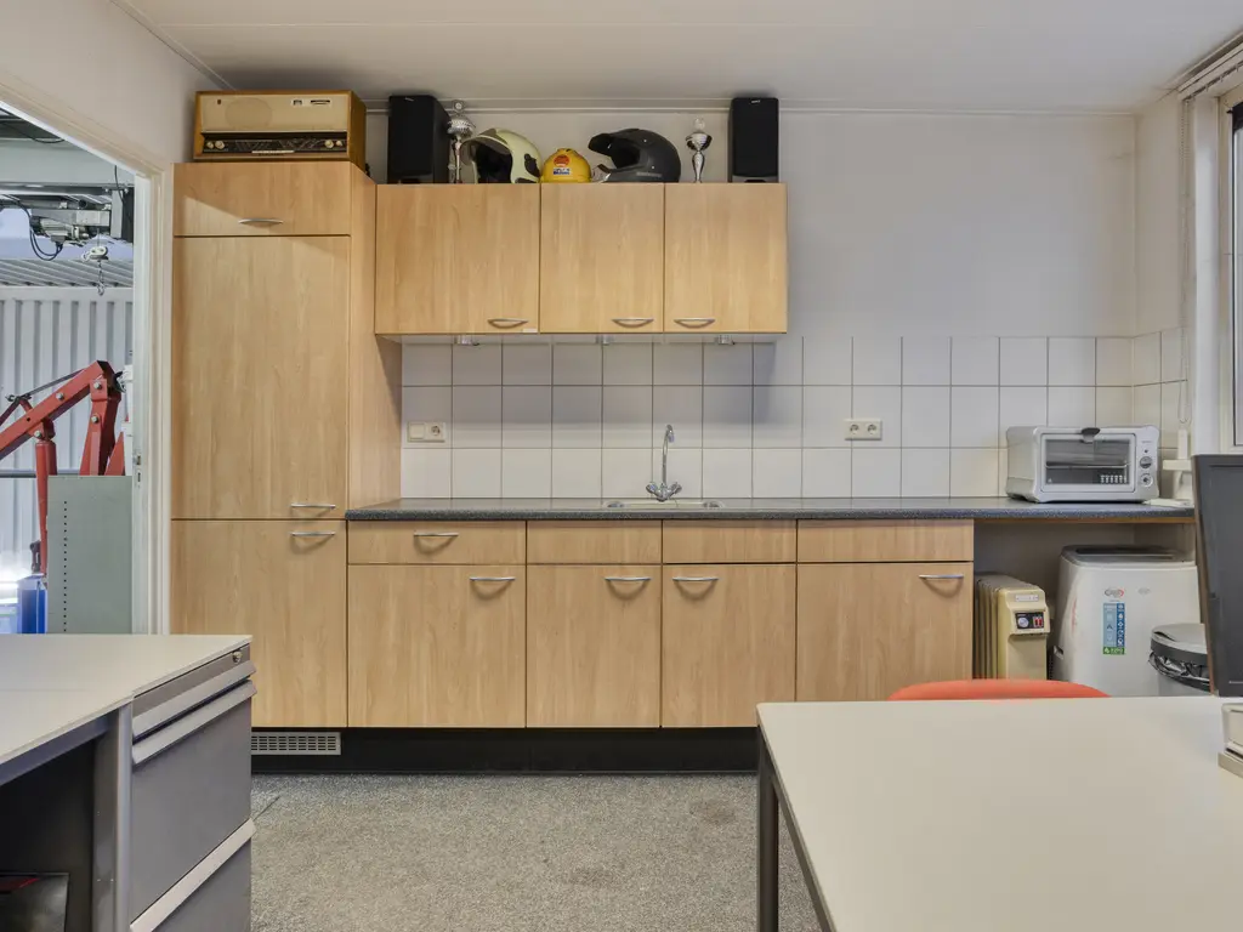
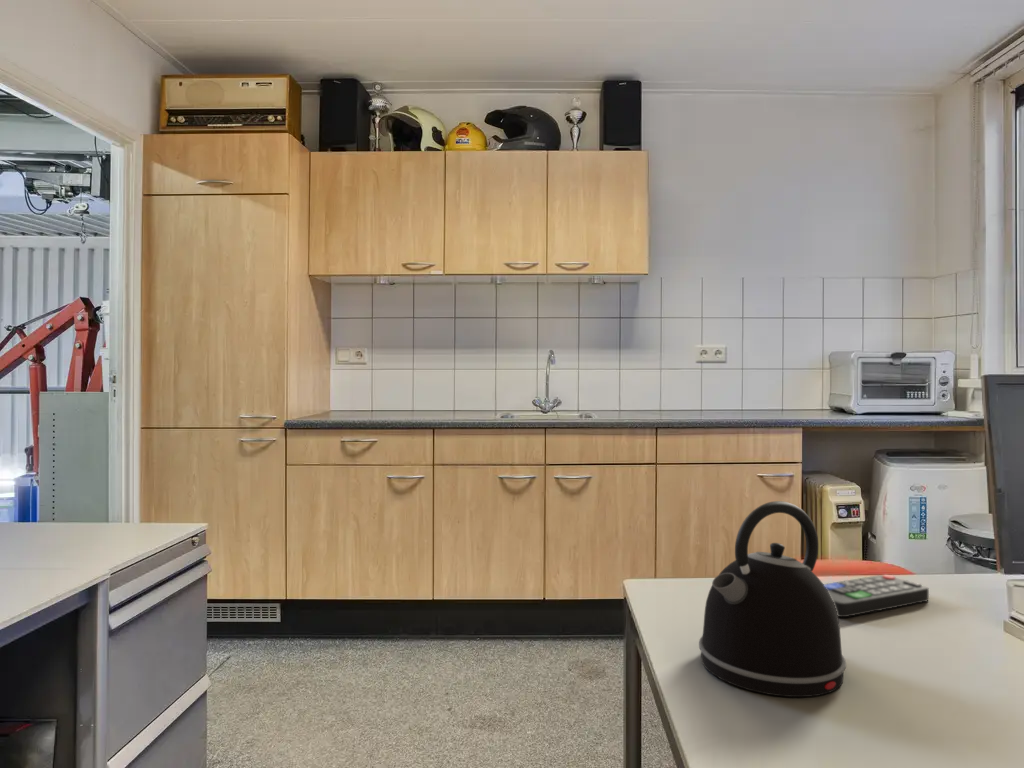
+ kettle (770, 583)
+ remote control (864, 593)
